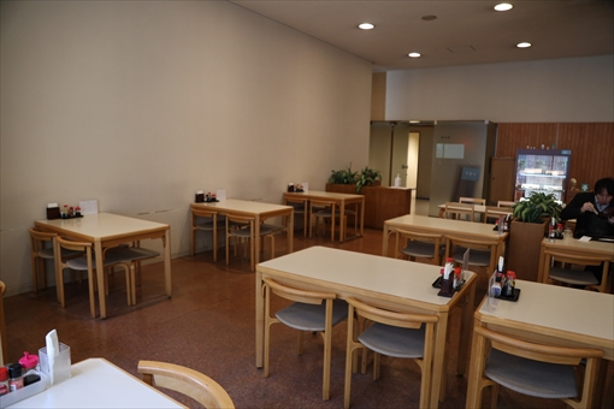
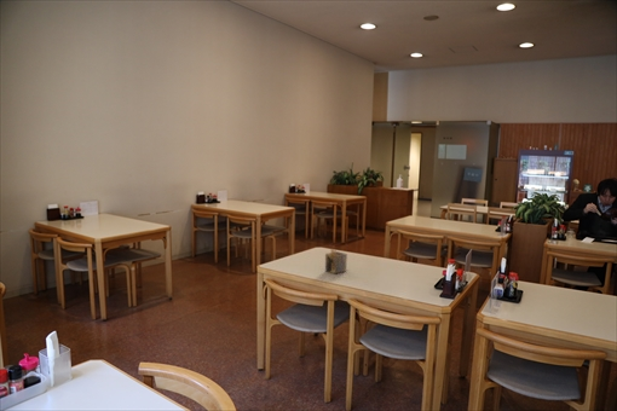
+ napkin holder (335, 259)
